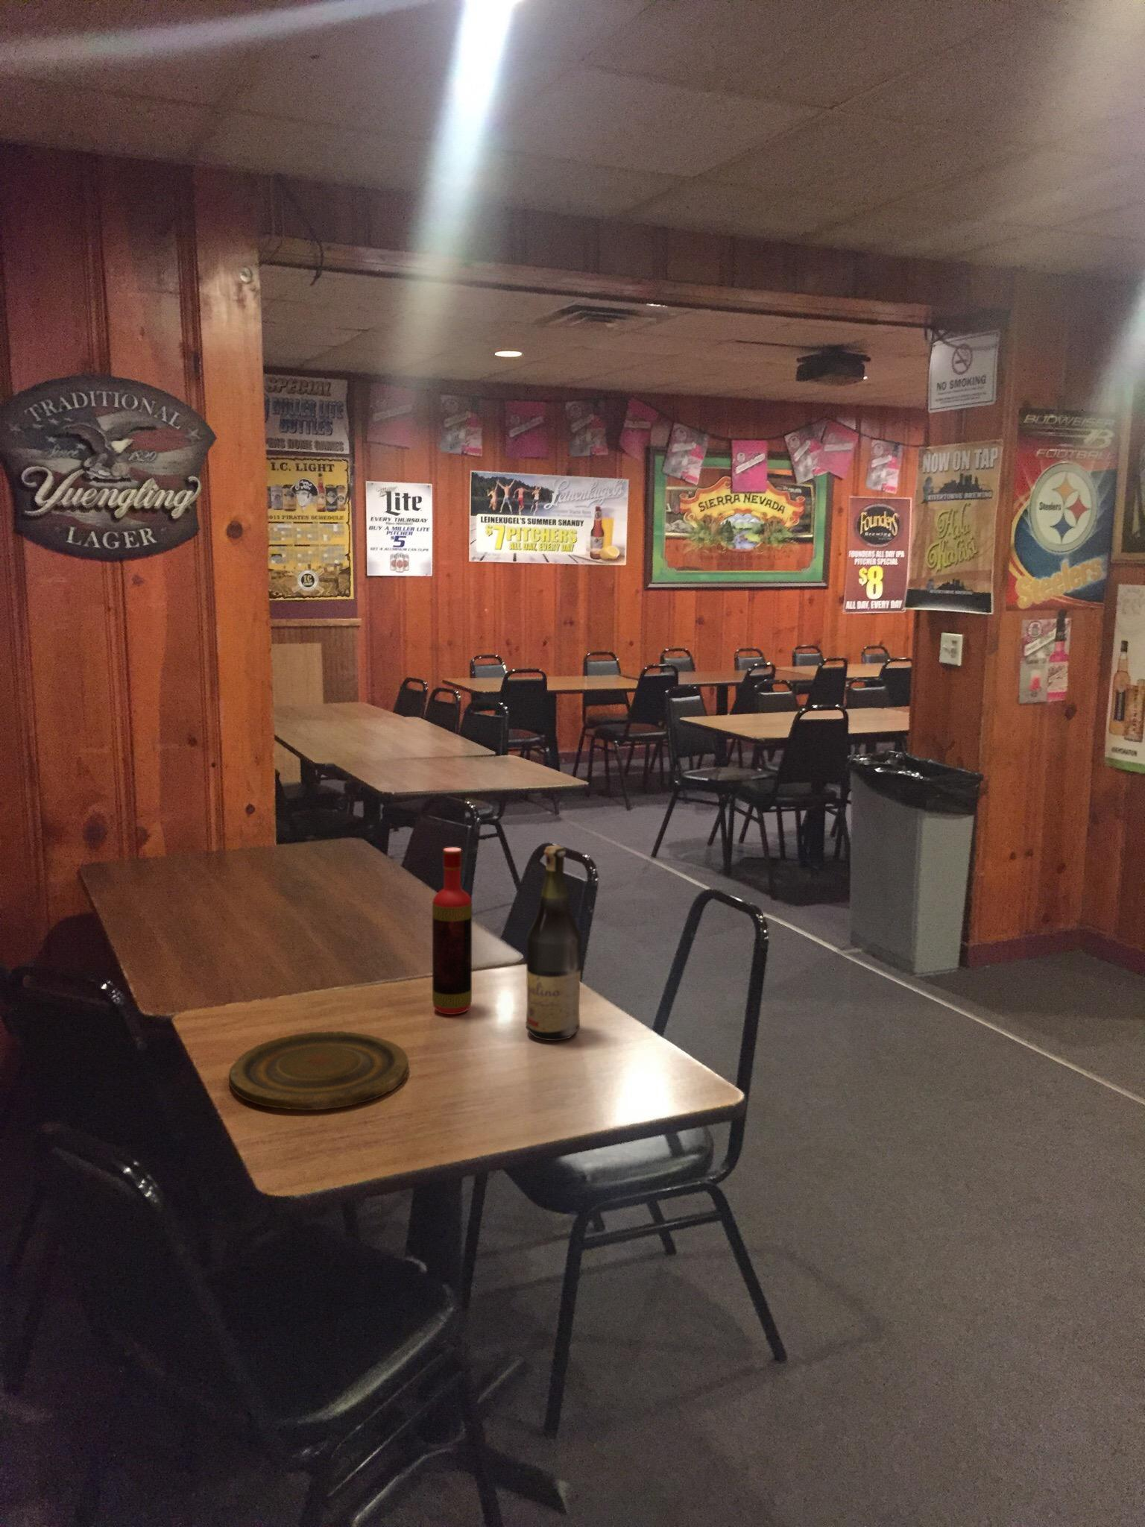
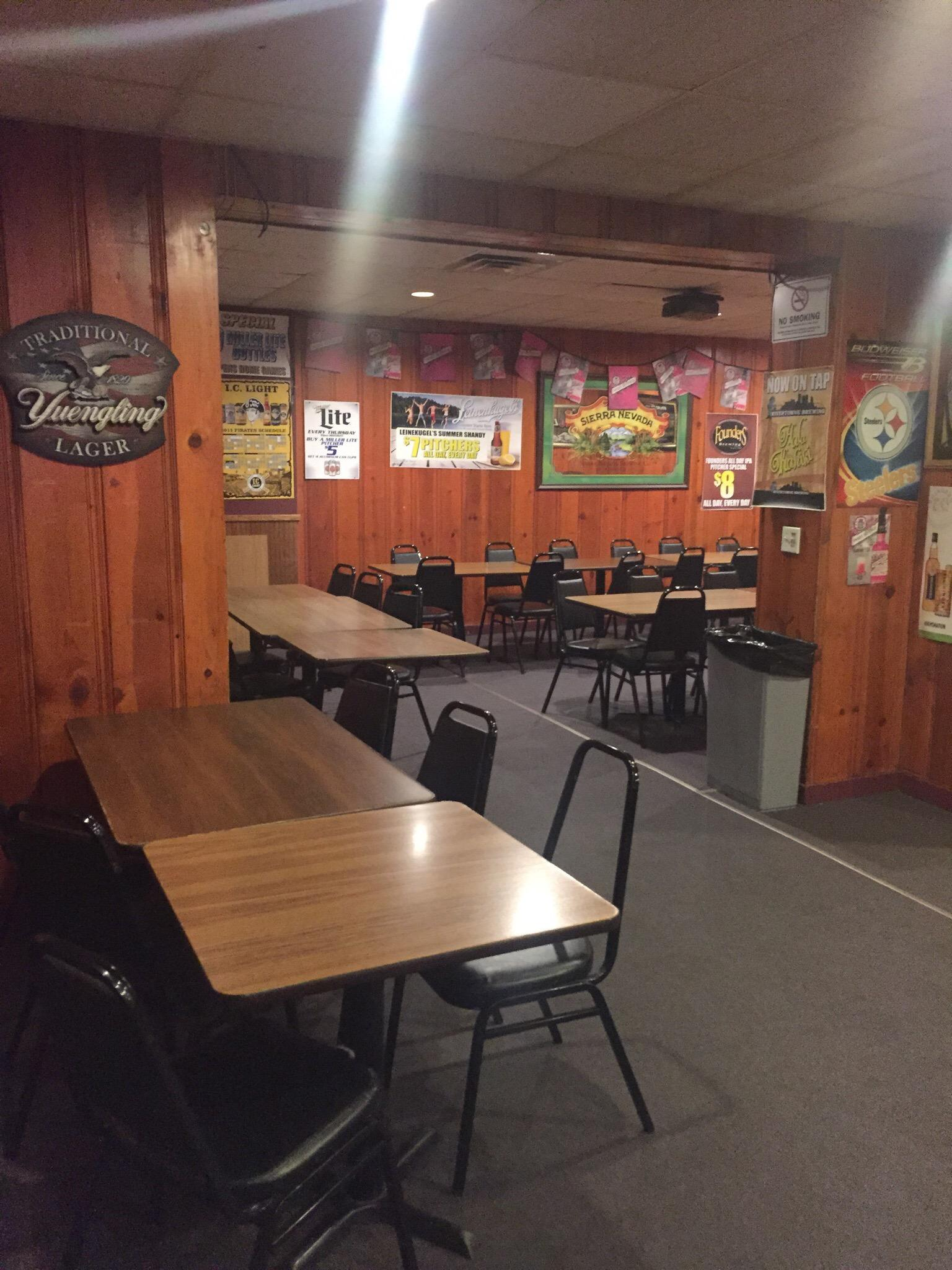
- wine bottle (554, 941)
- bottle (452, 929)
- plate (320, 1068)
